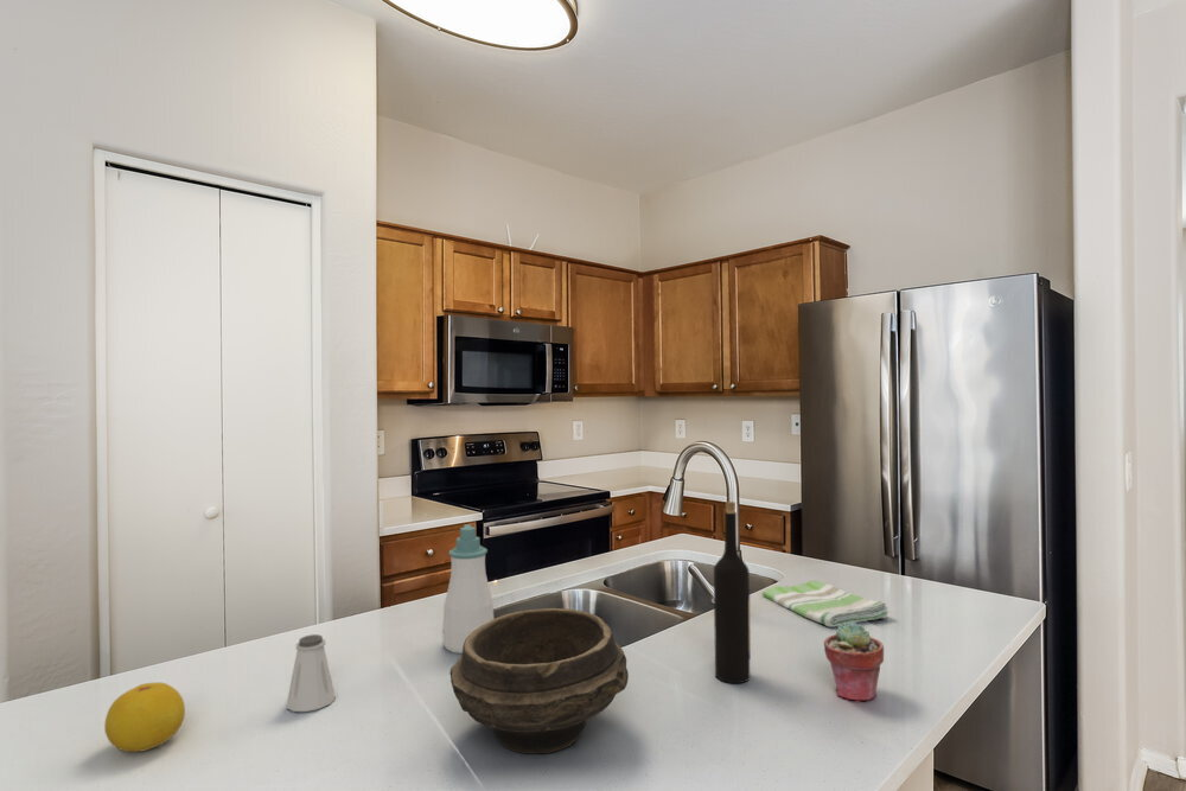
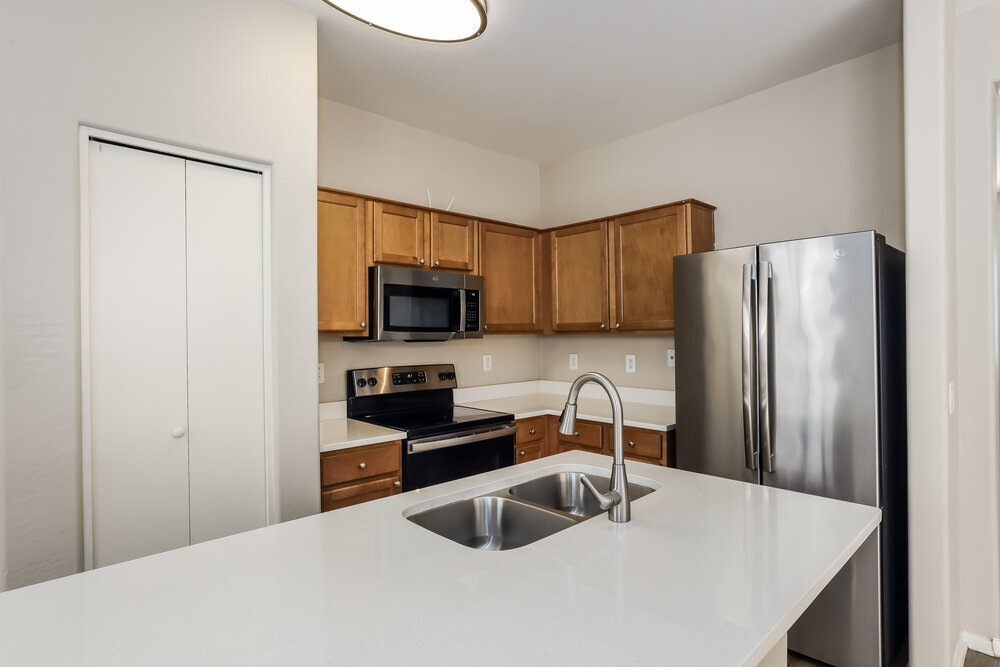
- soap bottle (468, 586)
- wine bottle (731, 588)
- dish towel (822, 599)
- lemon (146, 715)
- bowl (541, 680)
- potted succulent (854, 657)
- saltshaker (311, 669)
